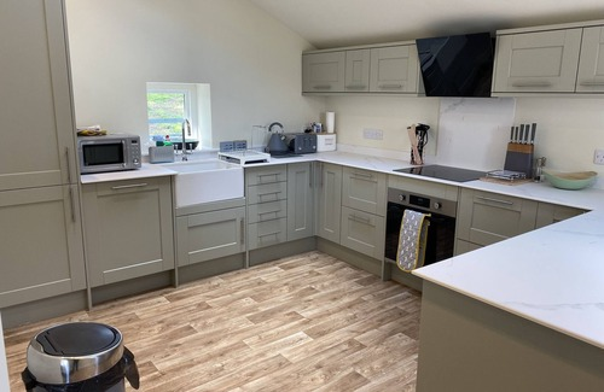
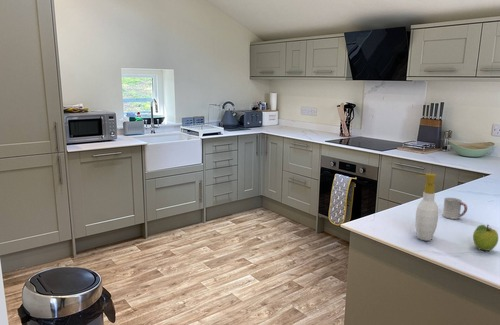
+ cup (455, 208)
+ soap bottle (426, 206)
+ fruit (484, 236)
